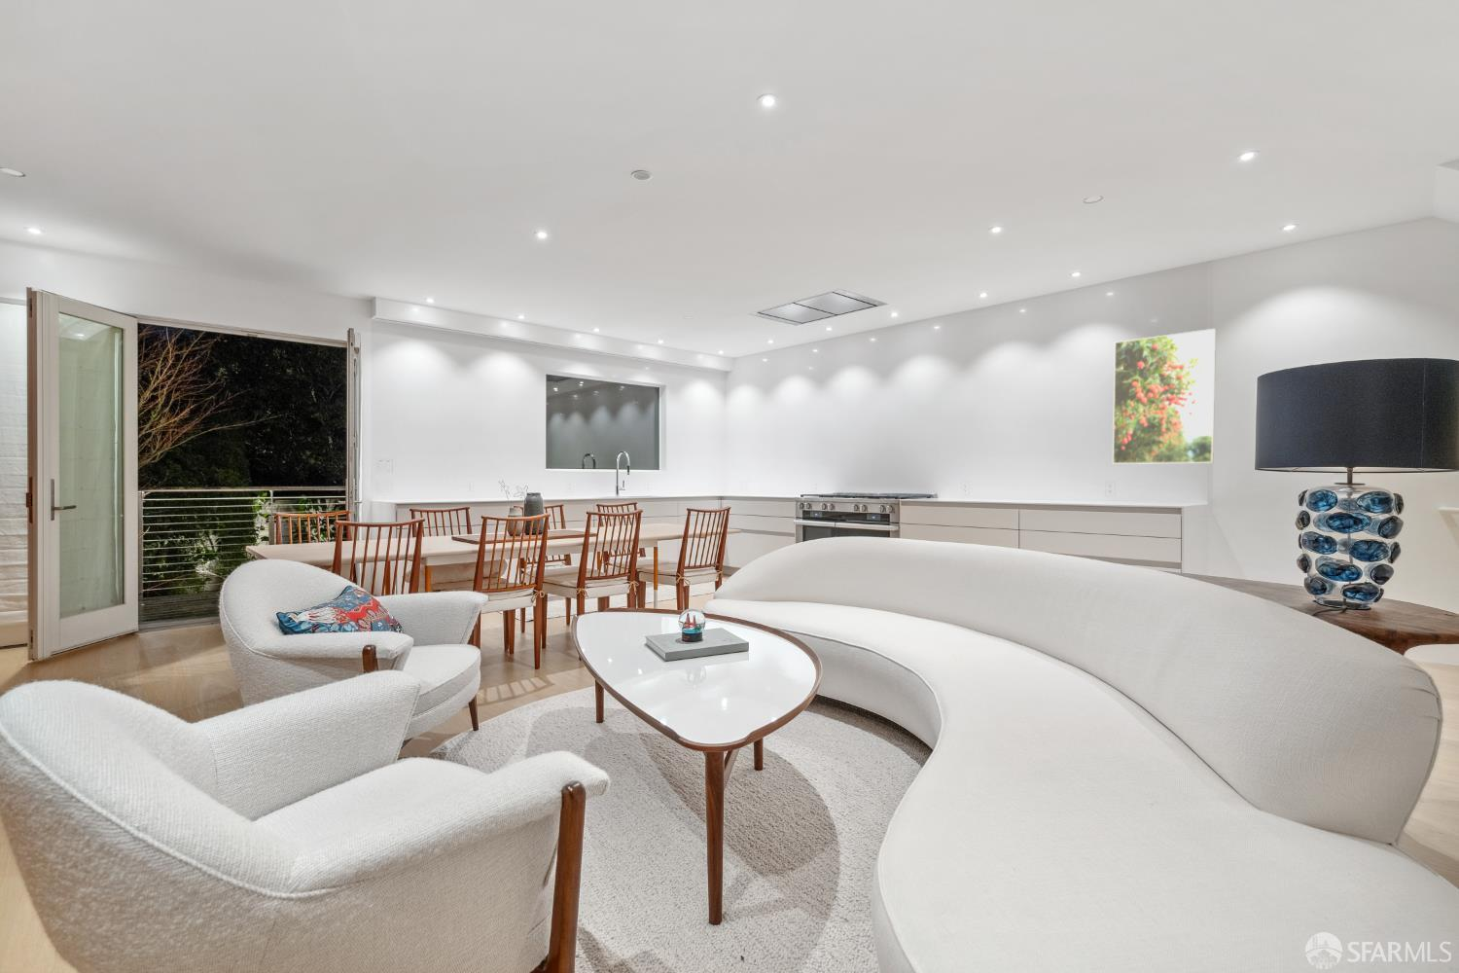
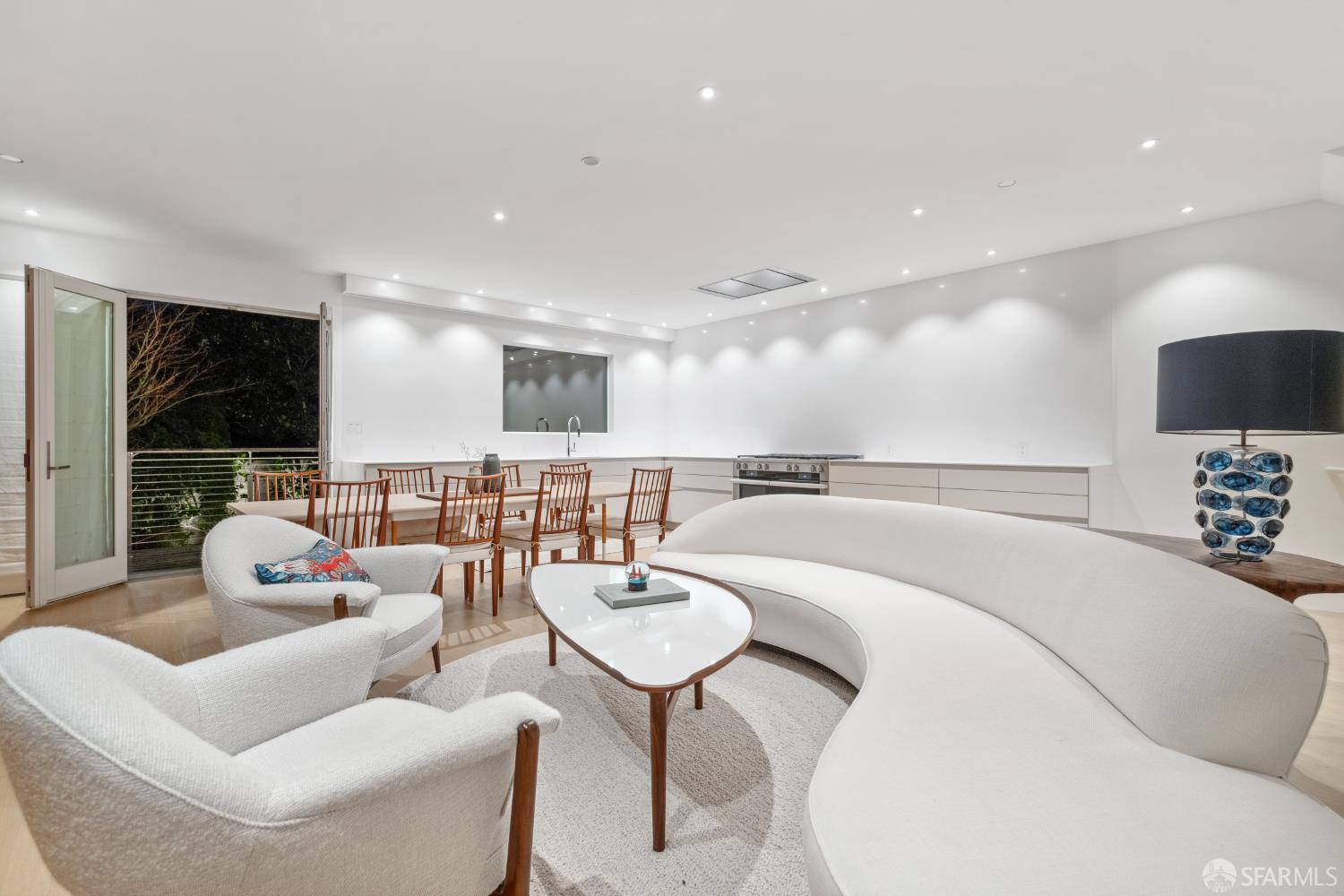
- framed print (1162, 399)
